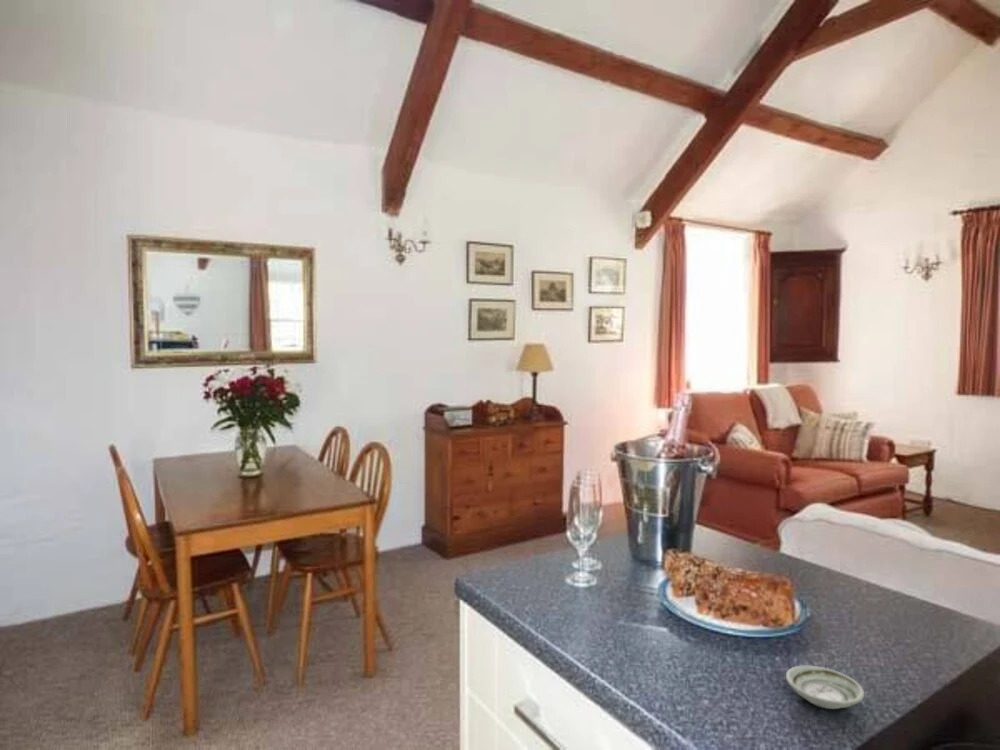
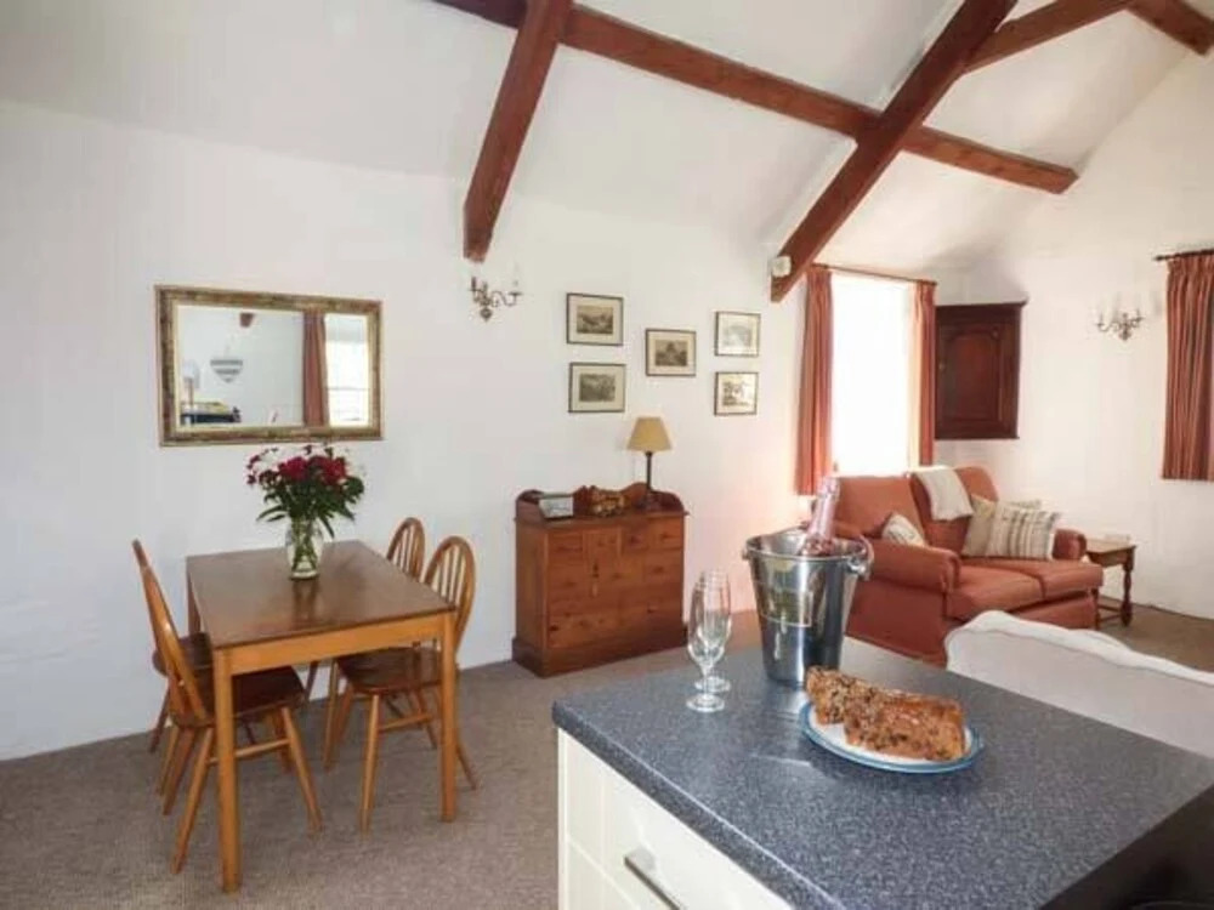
- saucer (823, 690)
